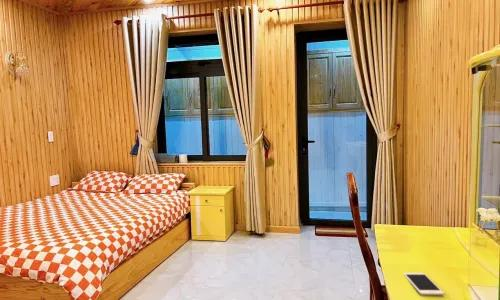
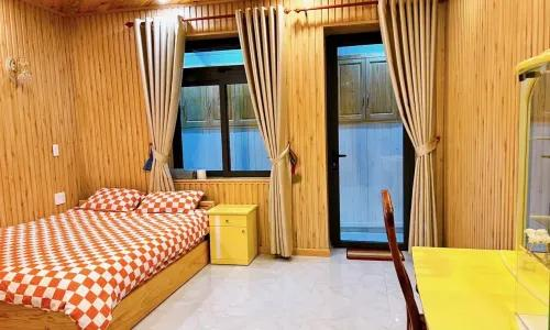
- cell phone (422, 283)
